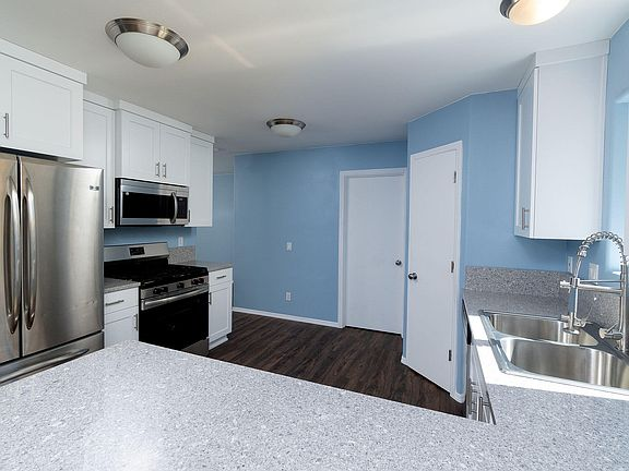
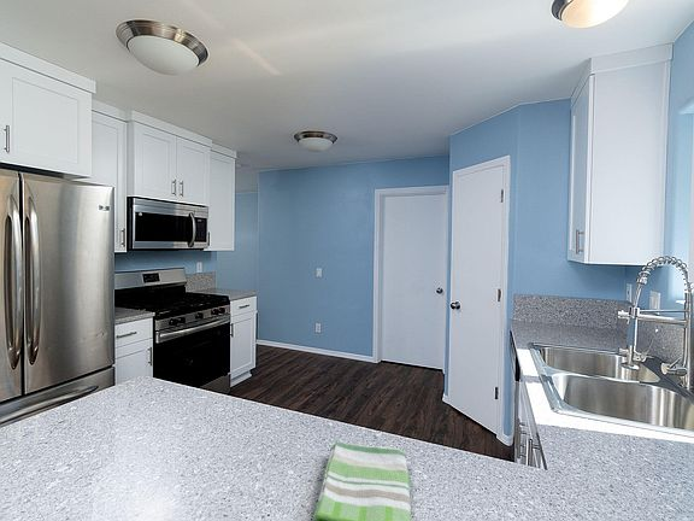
+ dish towel (365, 480)
